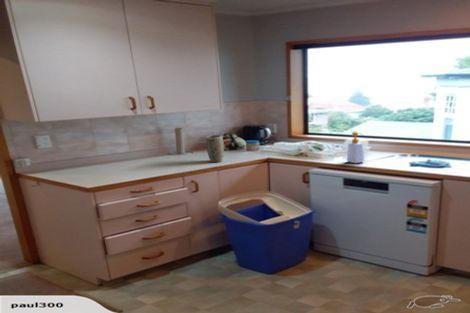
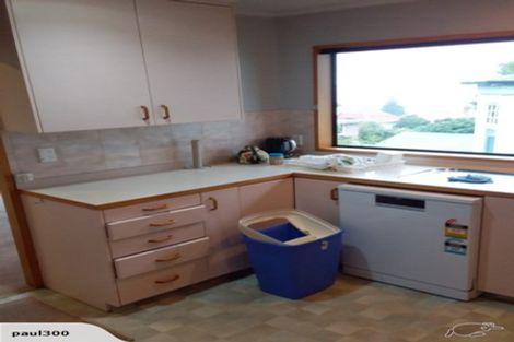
- soap bottle (357, 147)
- plant pot (215, 148)
